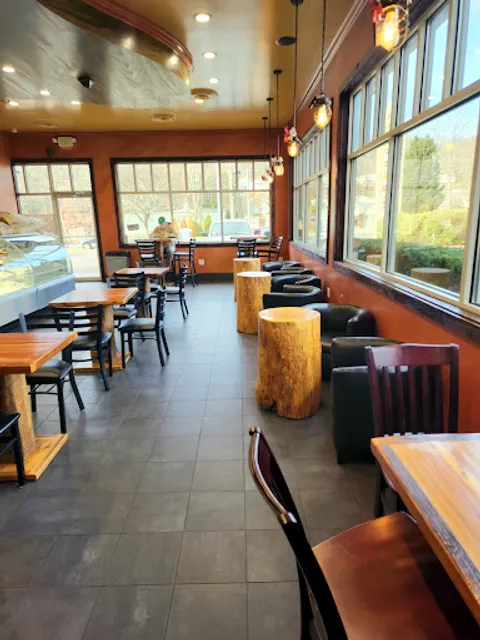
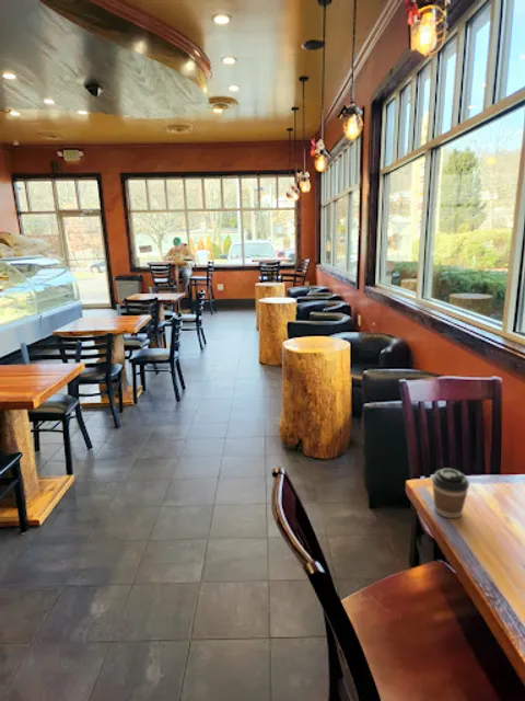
+ coffee cup (450, 491)
